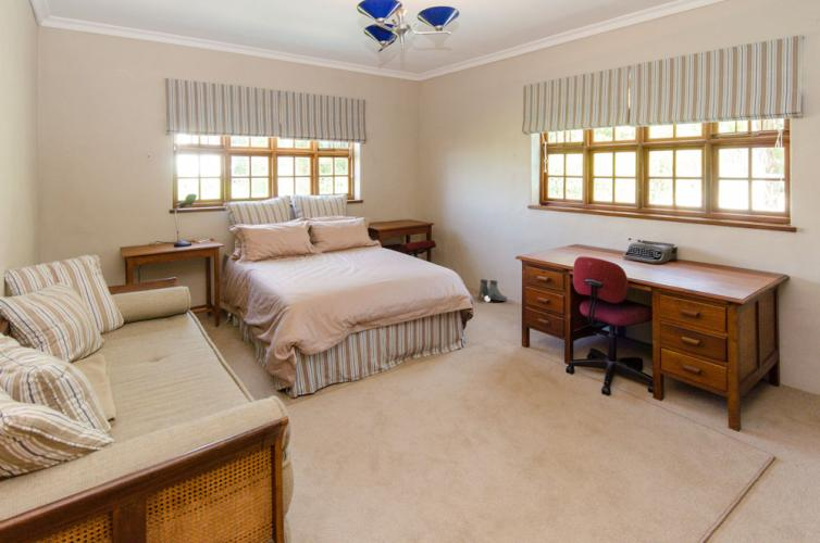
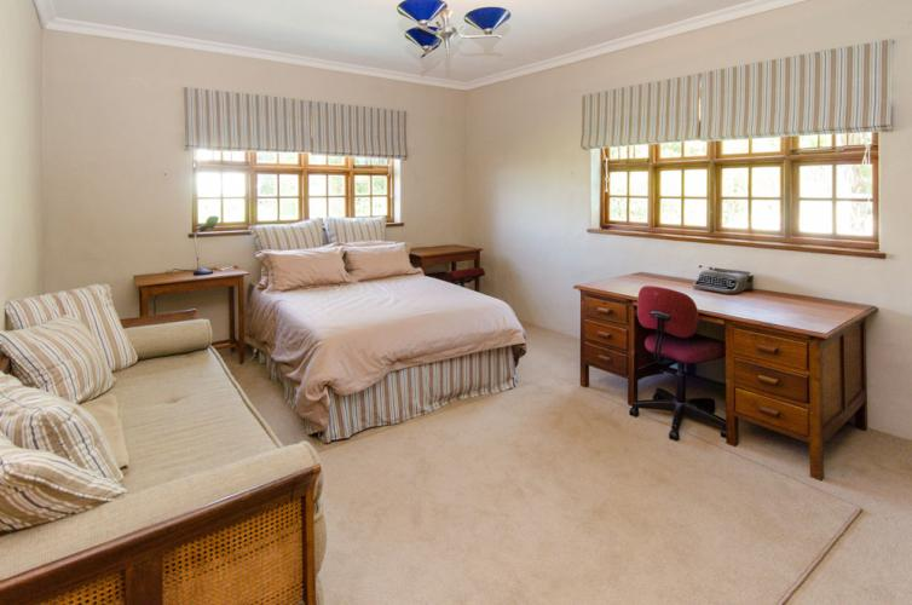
- boots (493, 289)
